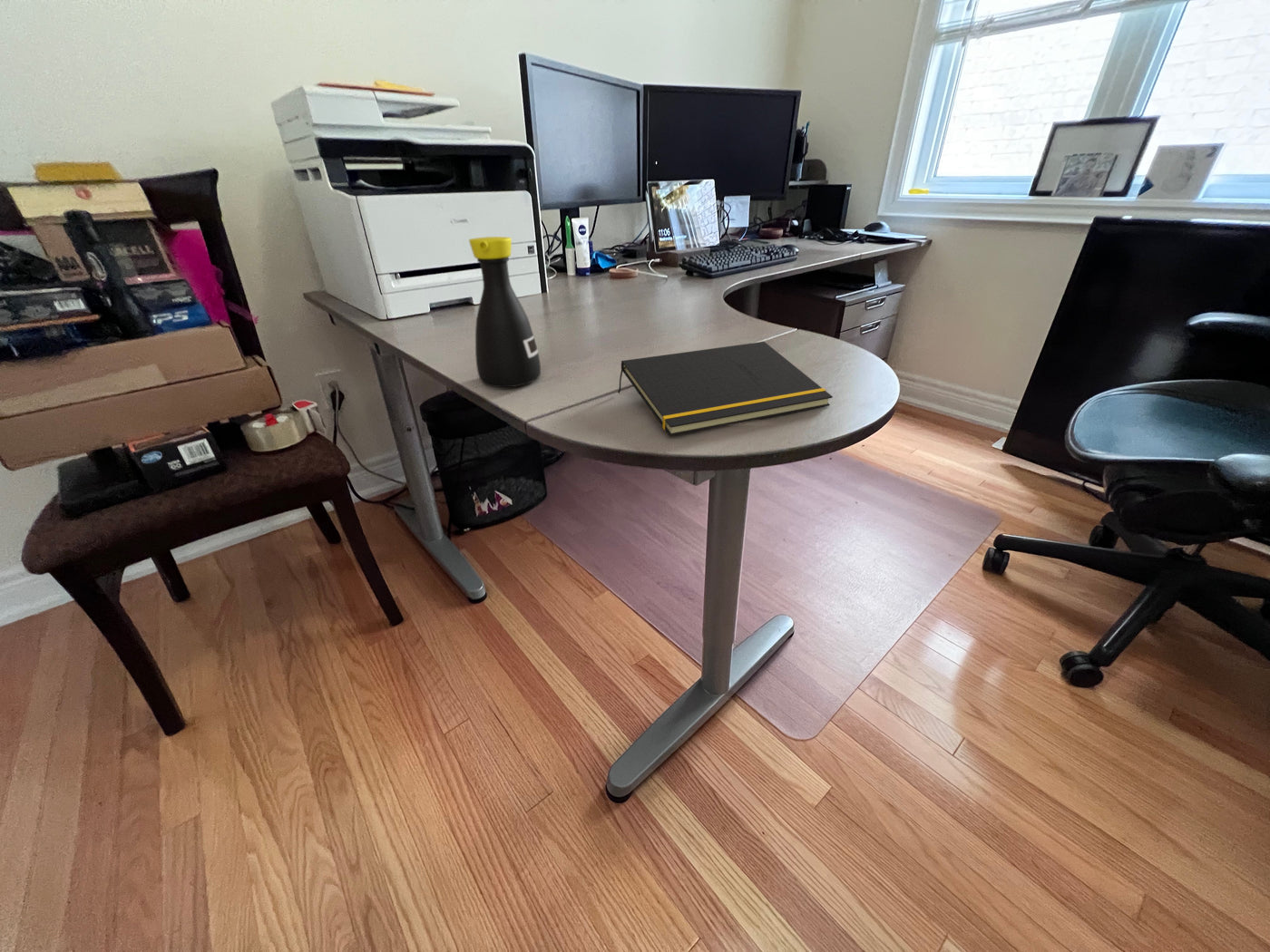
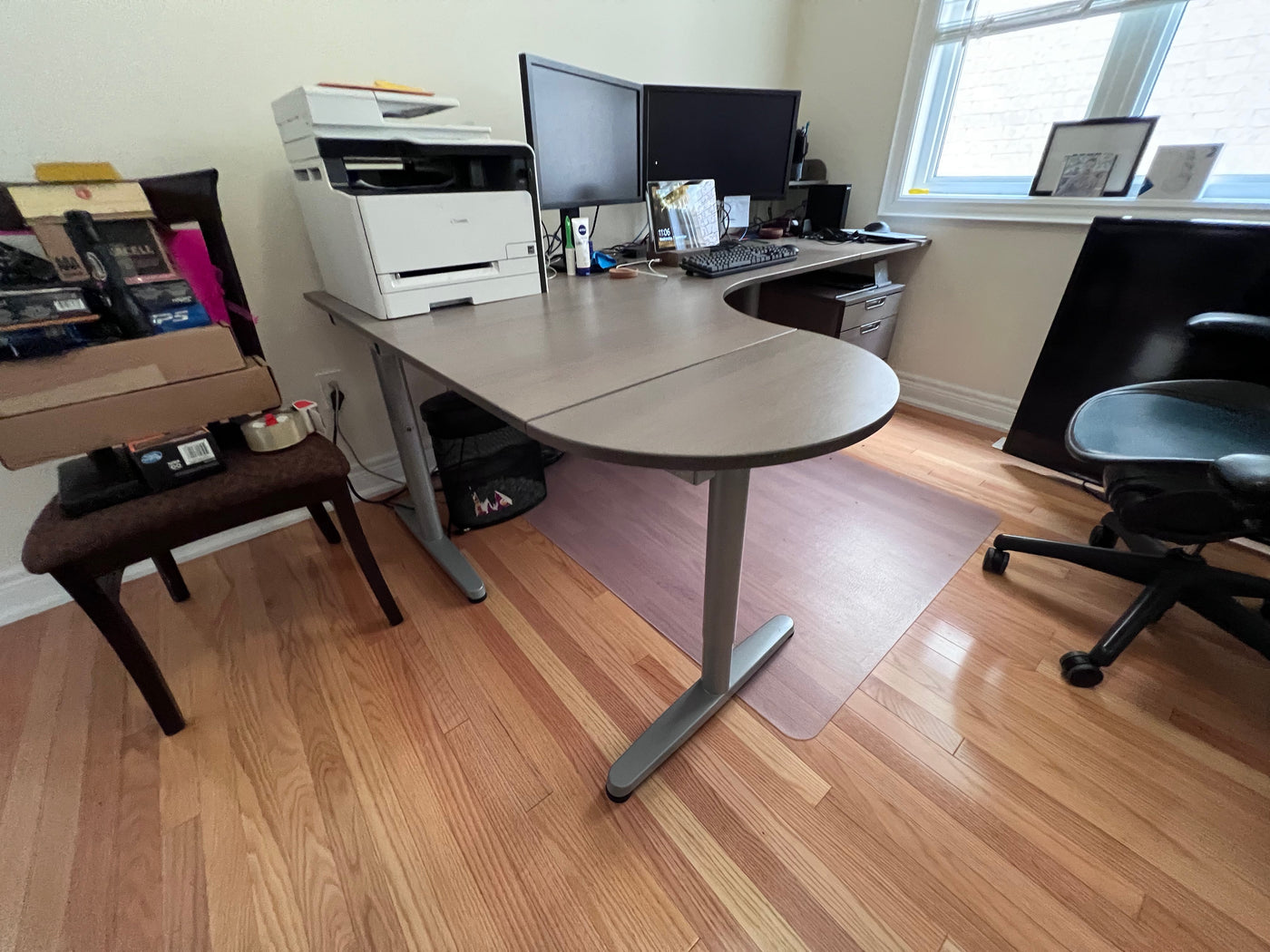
- bottle (501, 313)
- notepad (722, 382)
